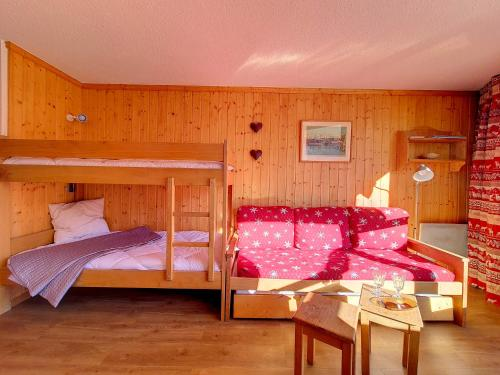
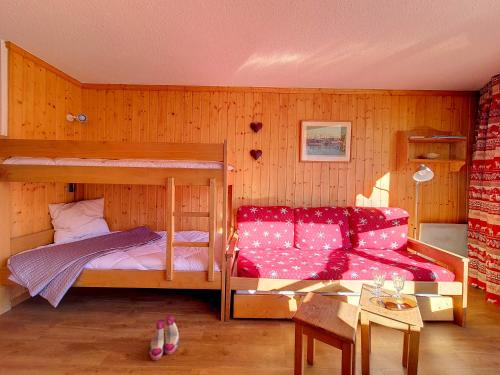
+ boots (164, 333)
